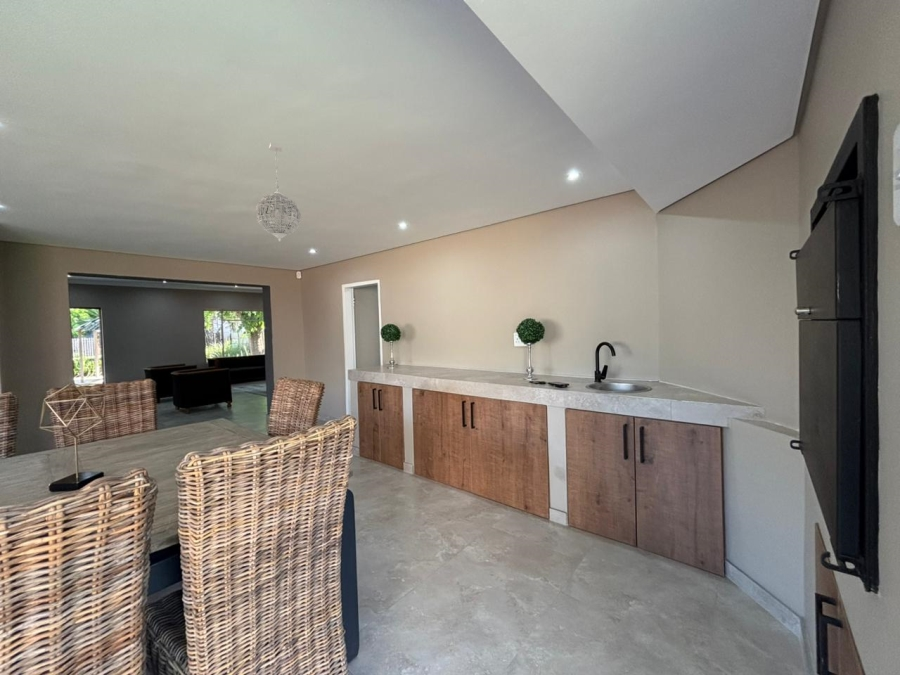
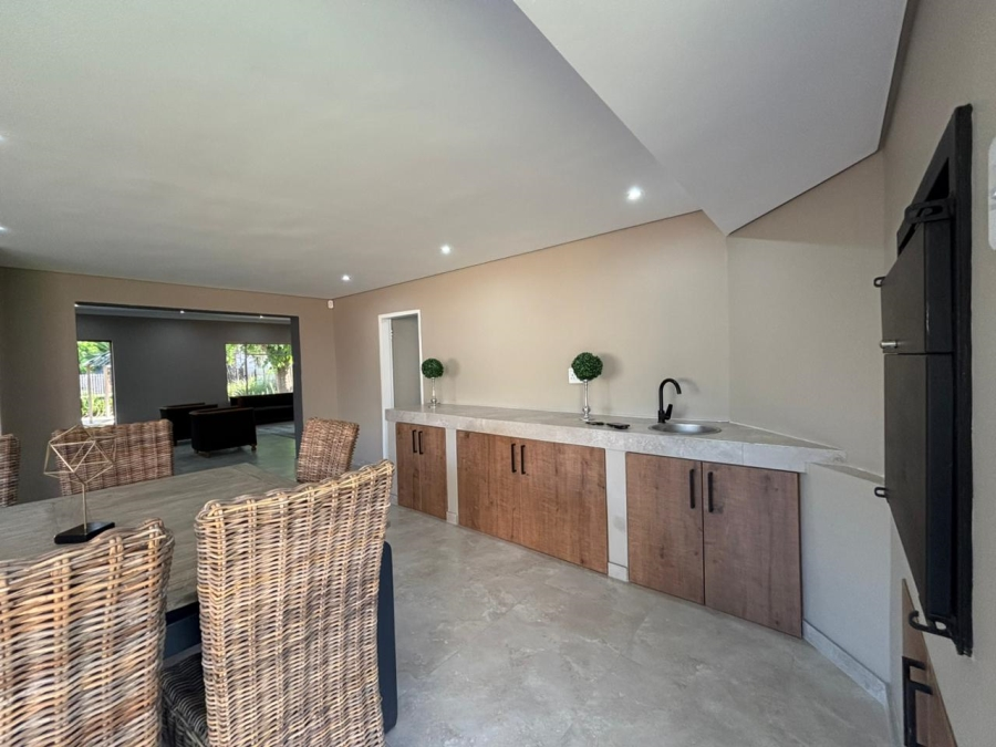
- pendant light (277, 194)
